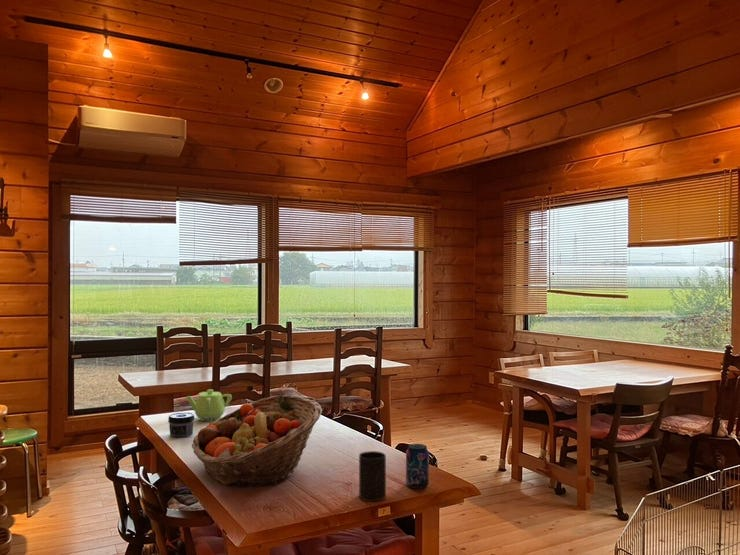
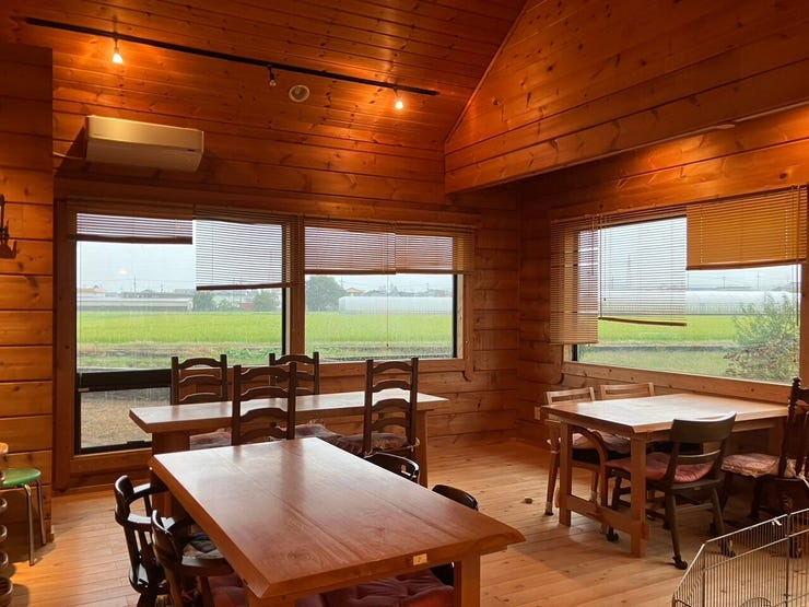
- cup (372, 475)
- jar (181, 424)
- teapot (209, 403)
- beverage can (417, 465)
- fruit basket (257, 436)
